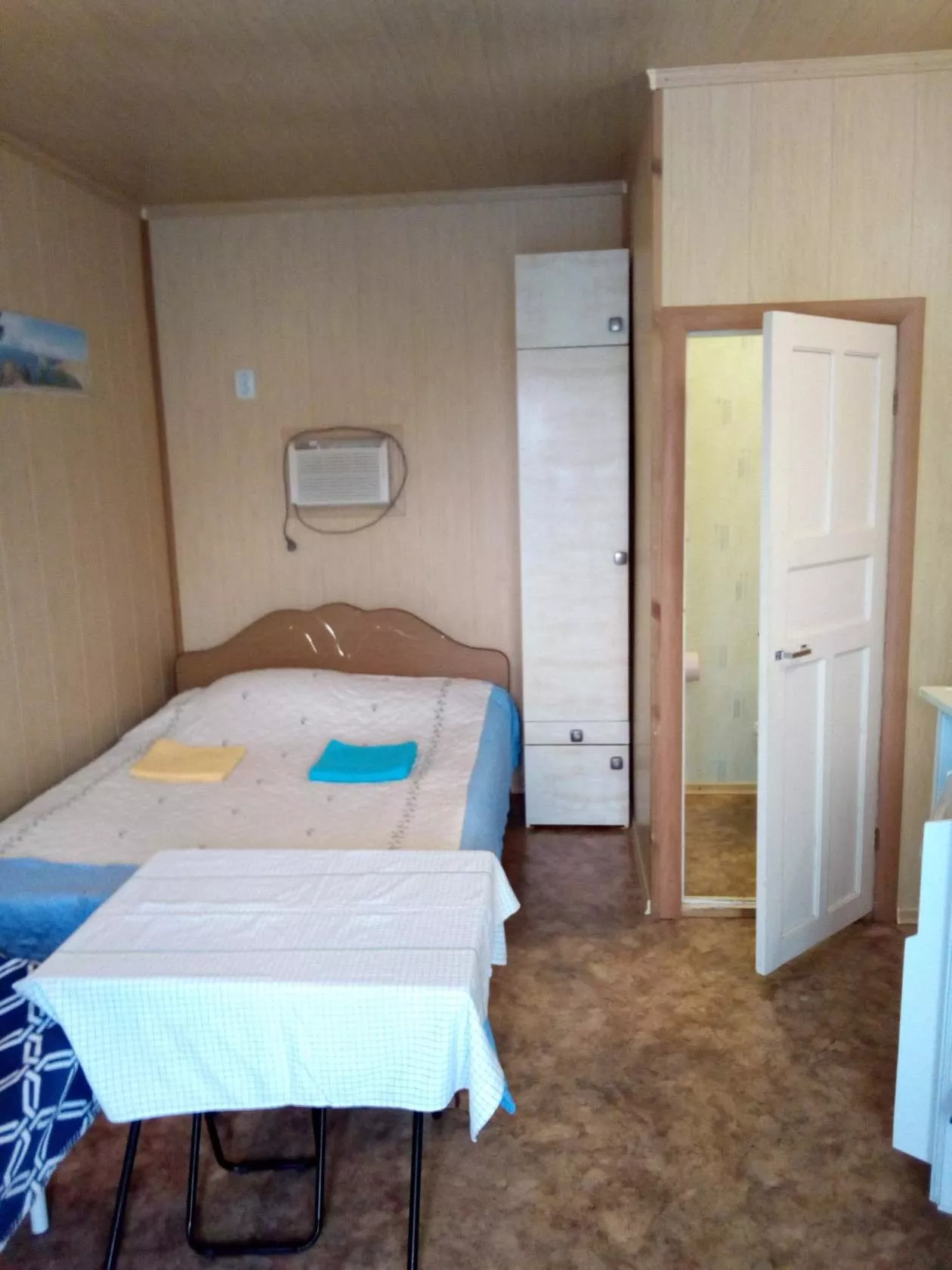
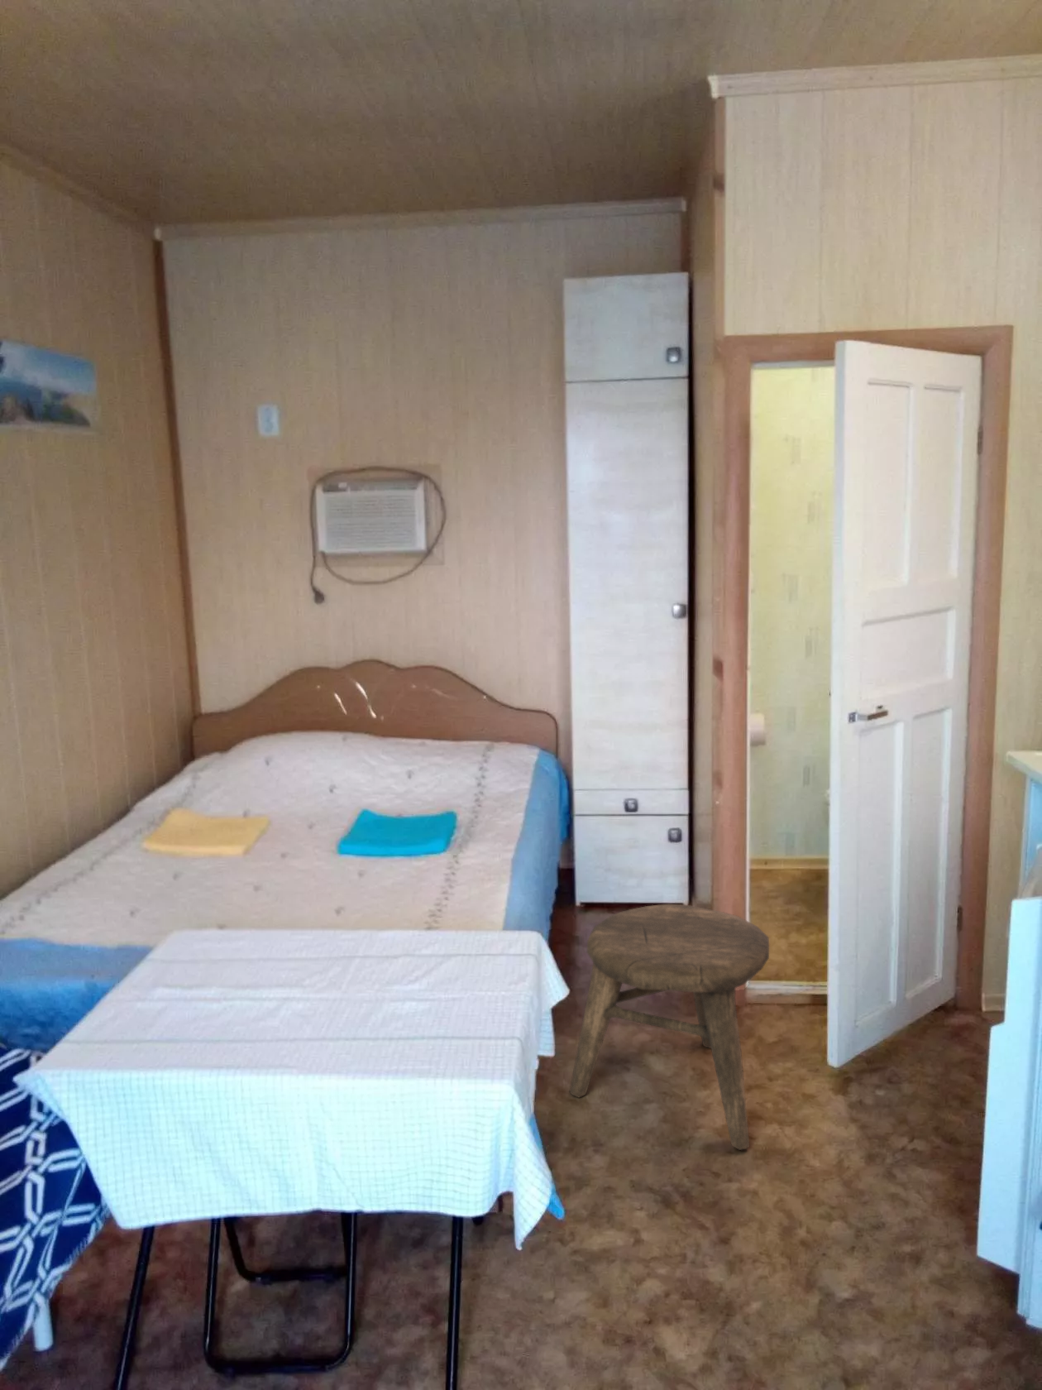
+ stool (664, 1018)
